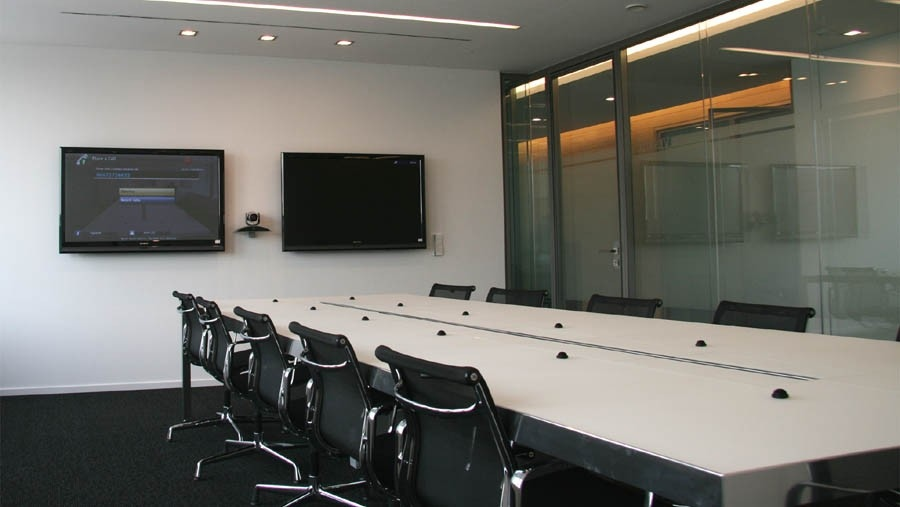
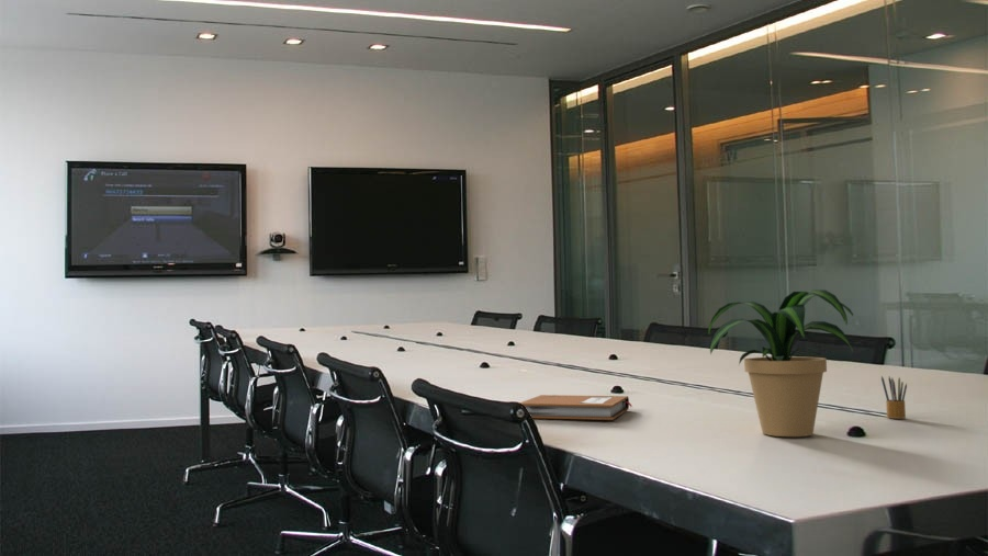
+ pencil box (895, 396)
+ notebook (577, 406)
+ potted plant (786, 362)
